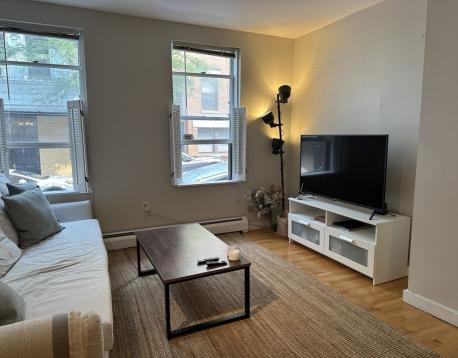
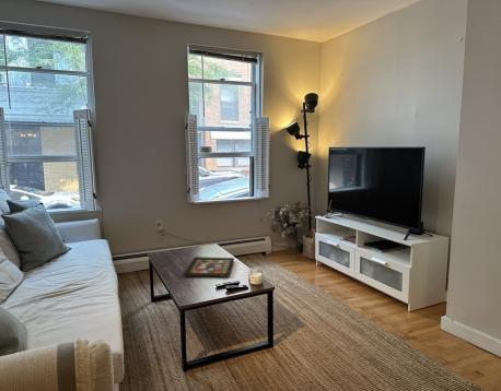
+ decorative tray (210, 265)
